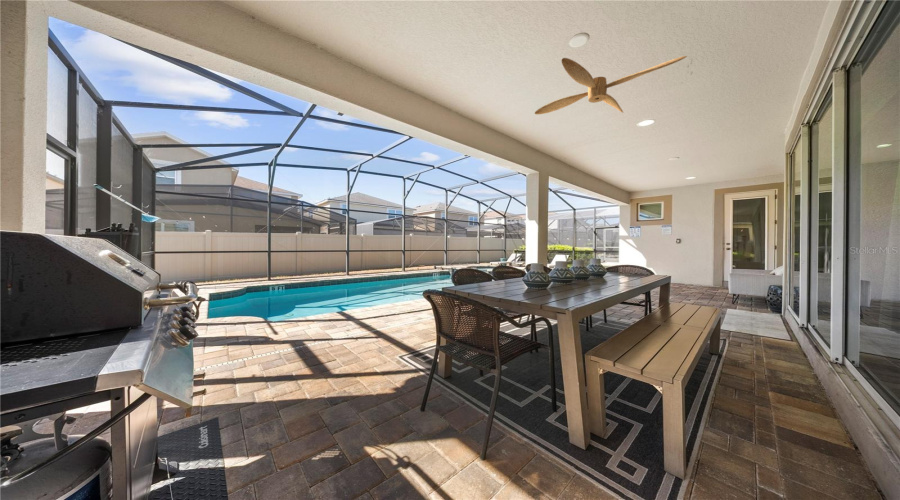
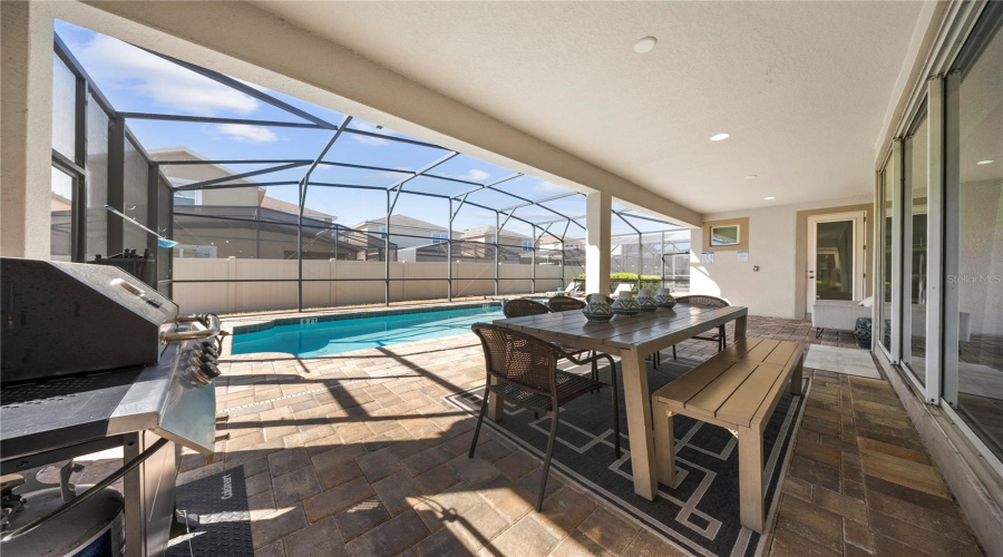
- ceiling fan (597, 89)
